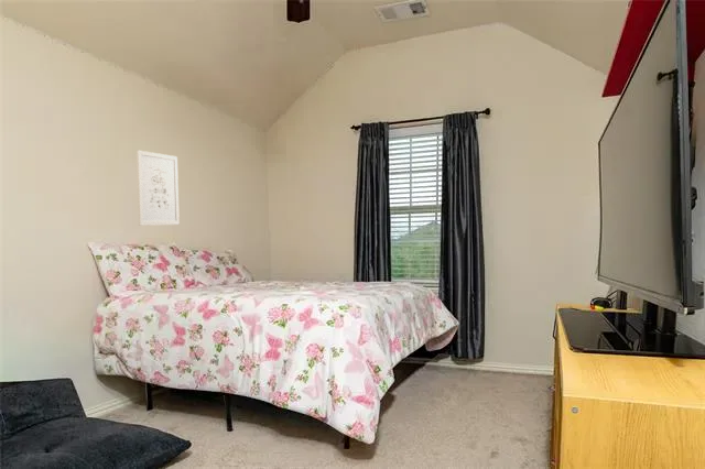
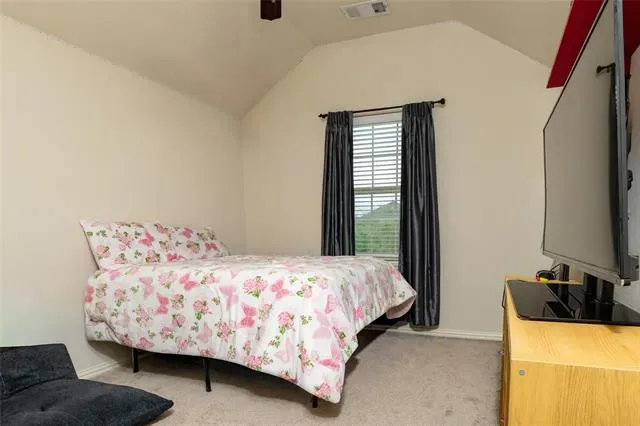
- wall art (159, 189)
